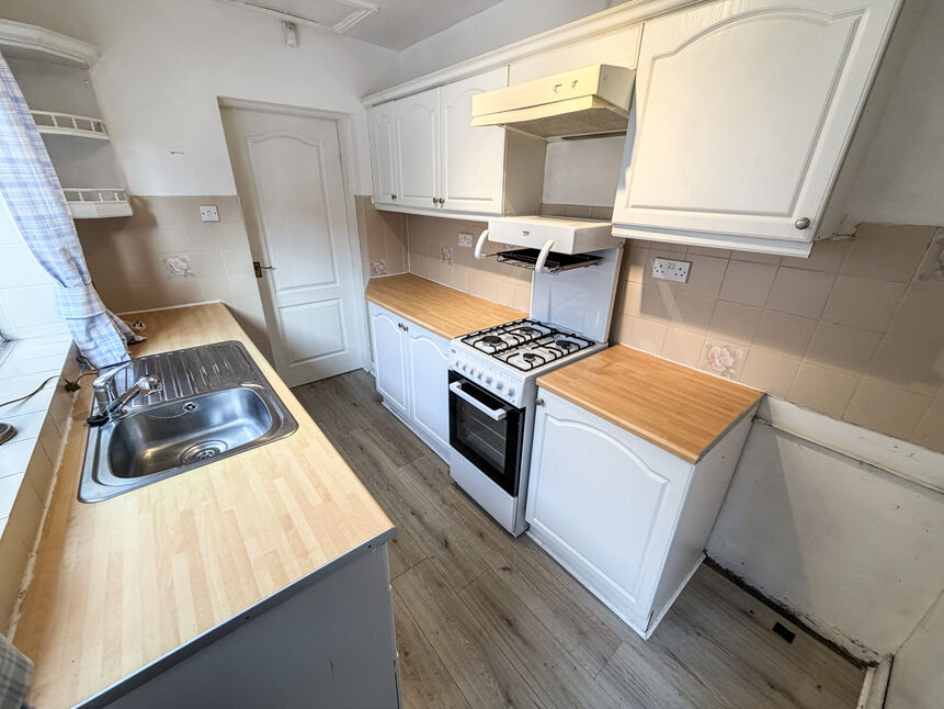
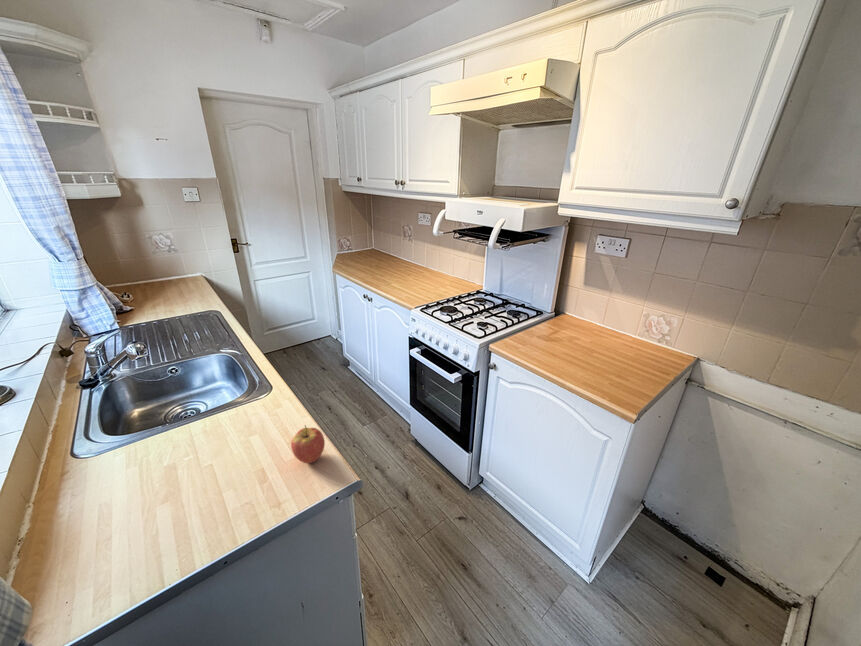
+ fruit (308, 443)
